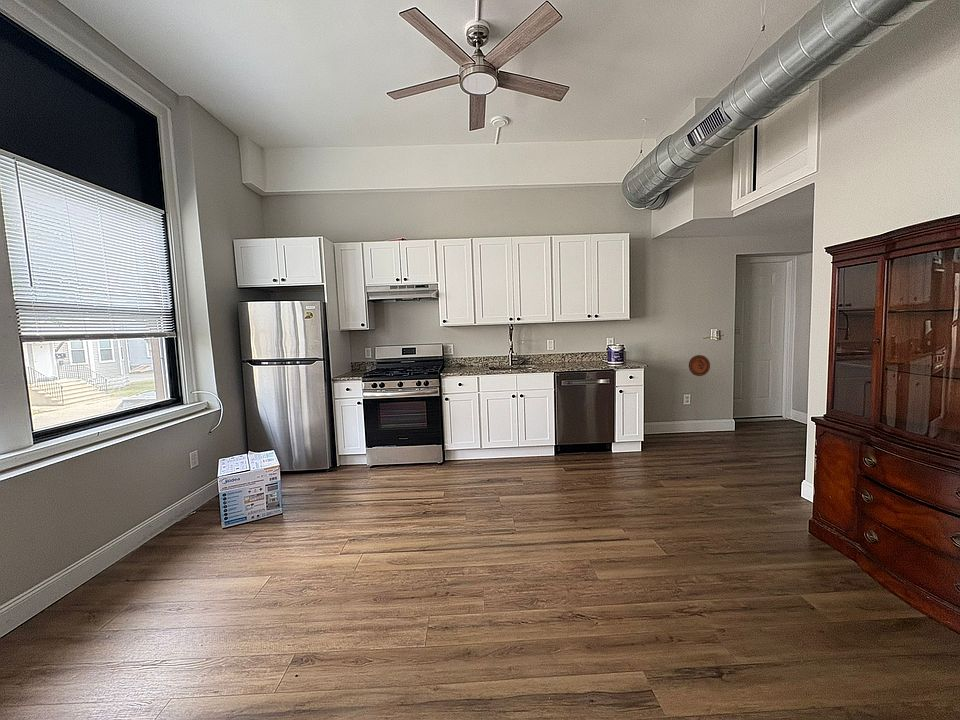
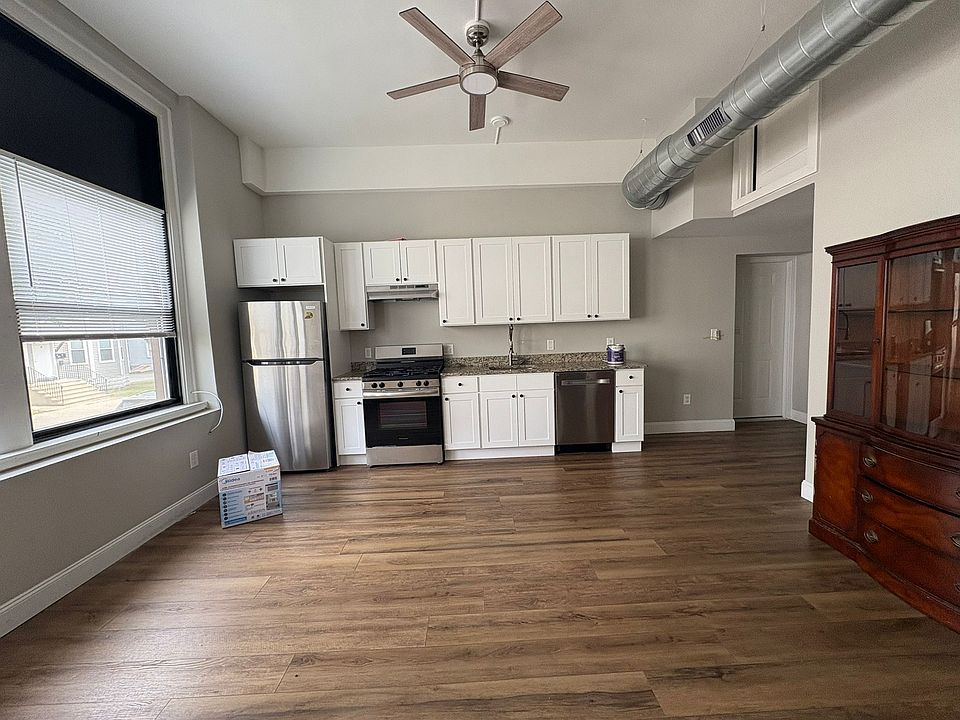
- decorative plate (699, 365)
